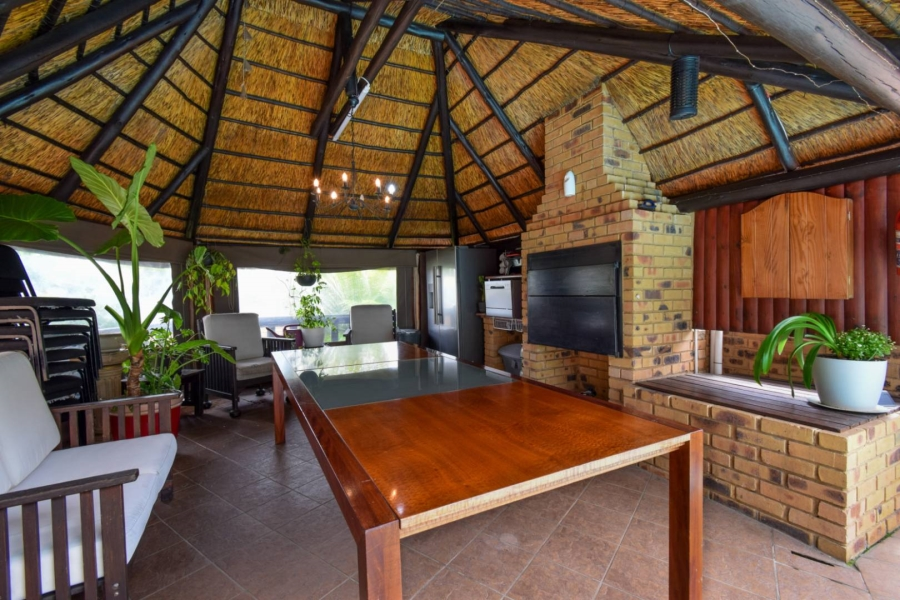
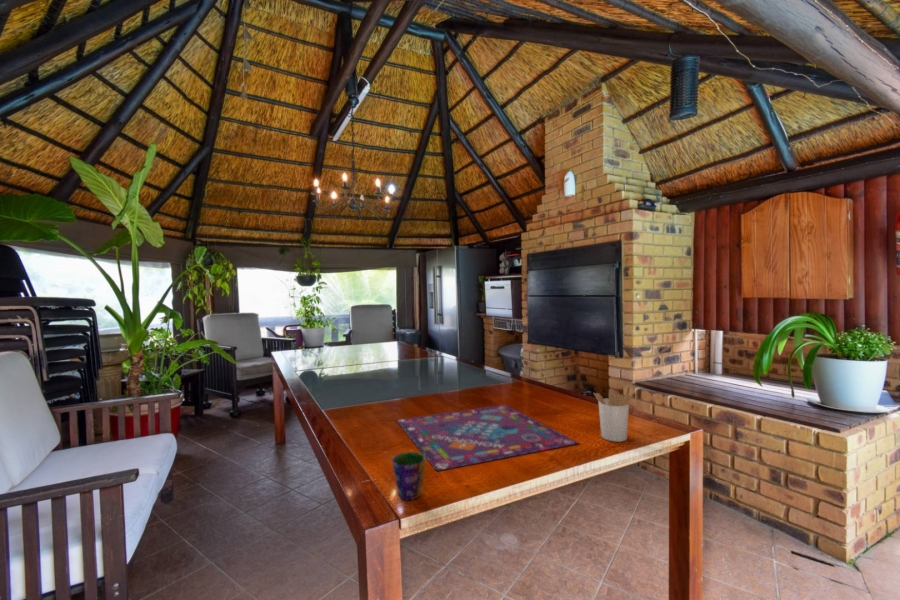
+ utensil holder (616, 413)
+ cup (411, 478)
+ gameboard (478, 430)
